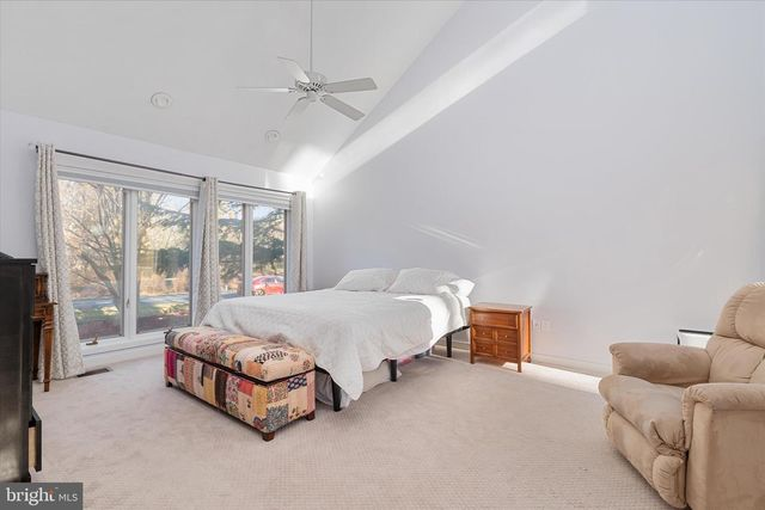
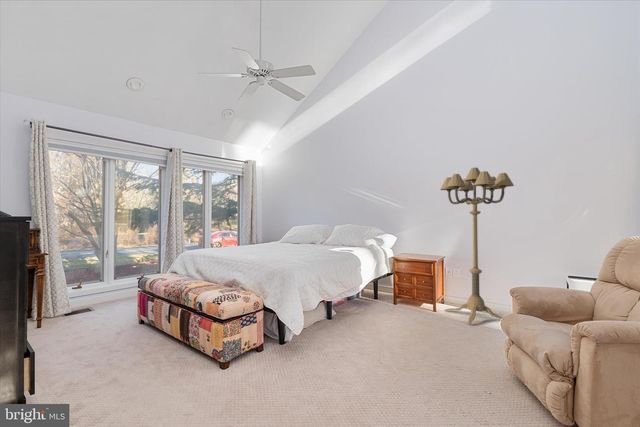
+ floor lamp (475, 241)
